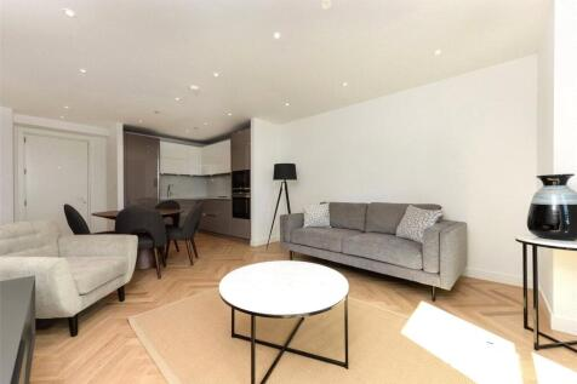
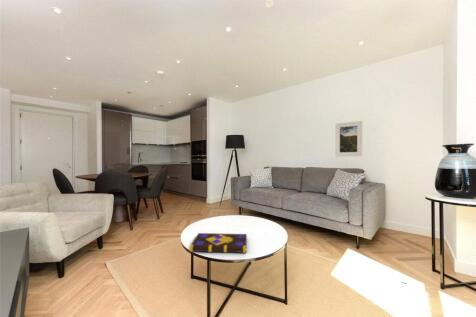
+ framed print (348, 139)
+ book (220, 240)
